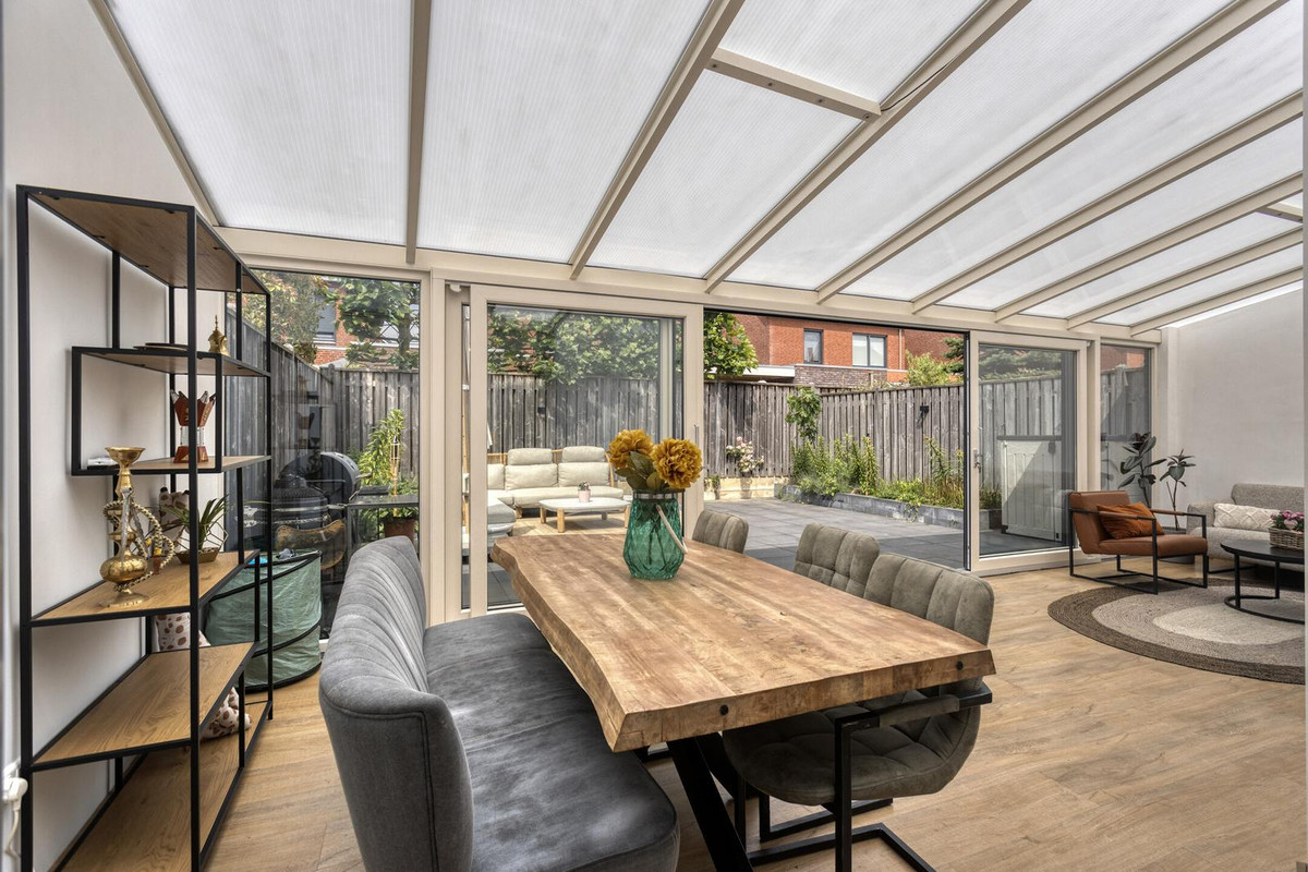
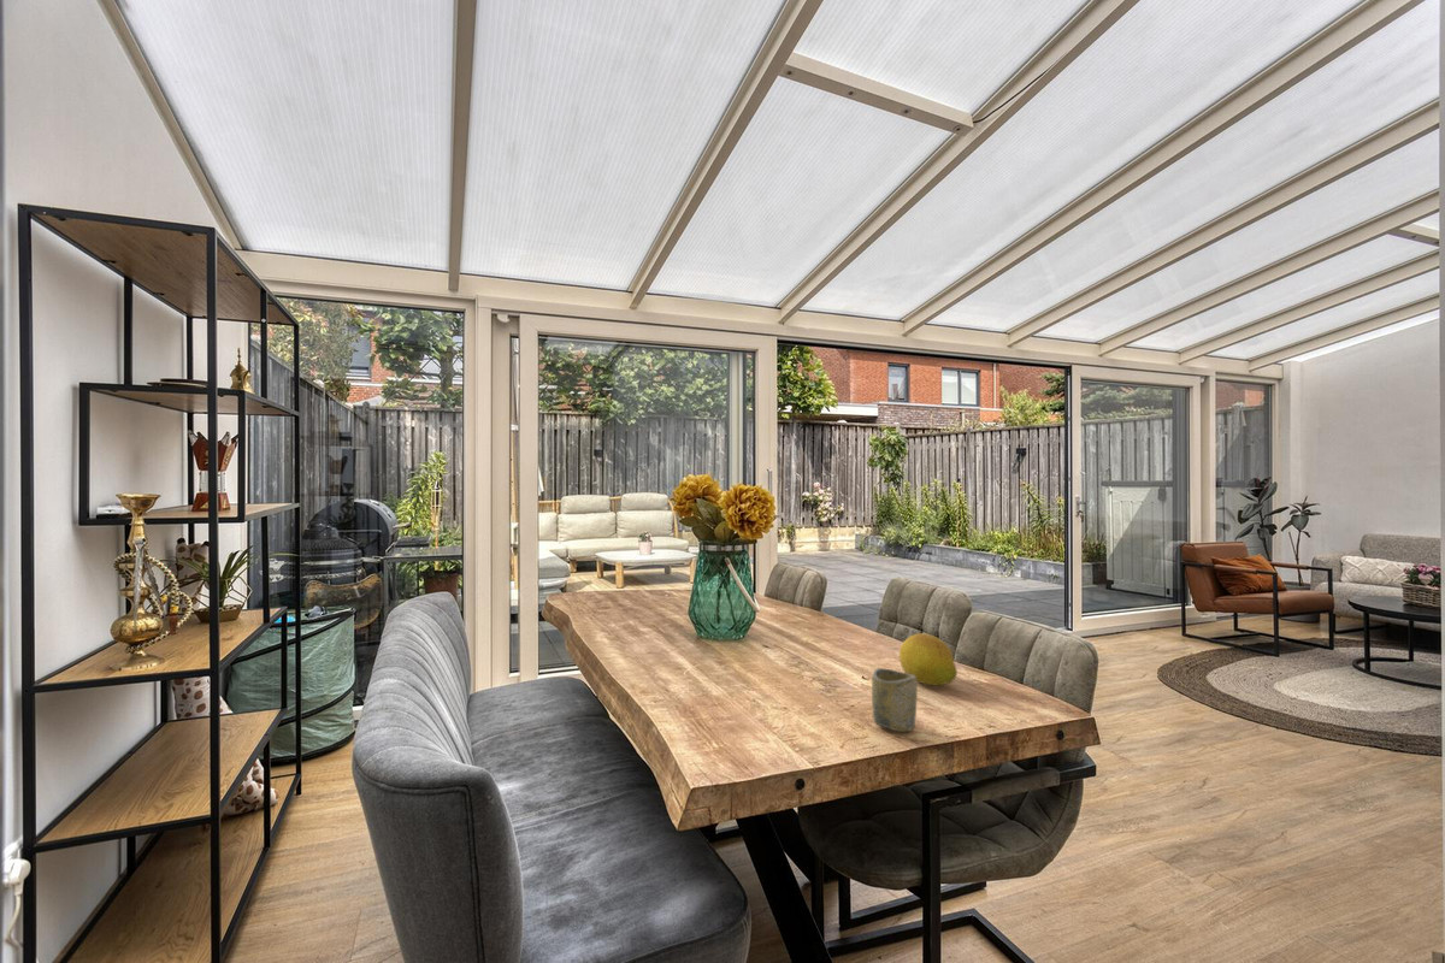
+ fruit (928, 658)
+ cup (893, 699)
